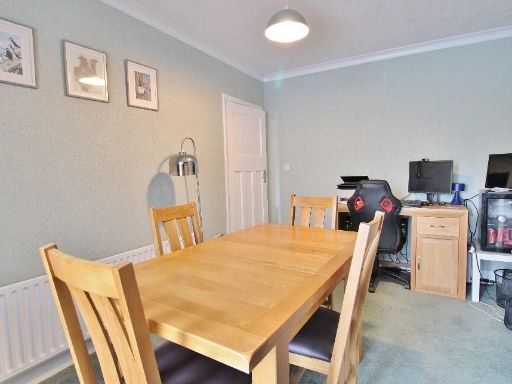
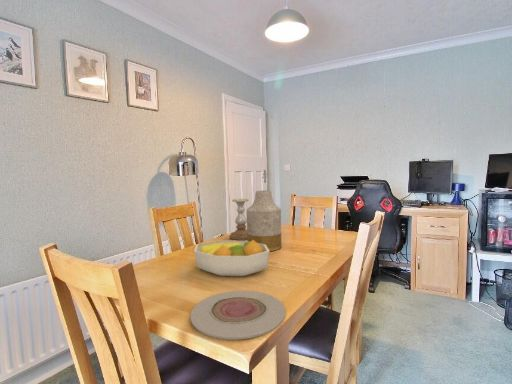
+ candle holder (240, 218)
+ plate (238, 310)
+ vase (263, 219)
+ fruit bowl (231, 253)
